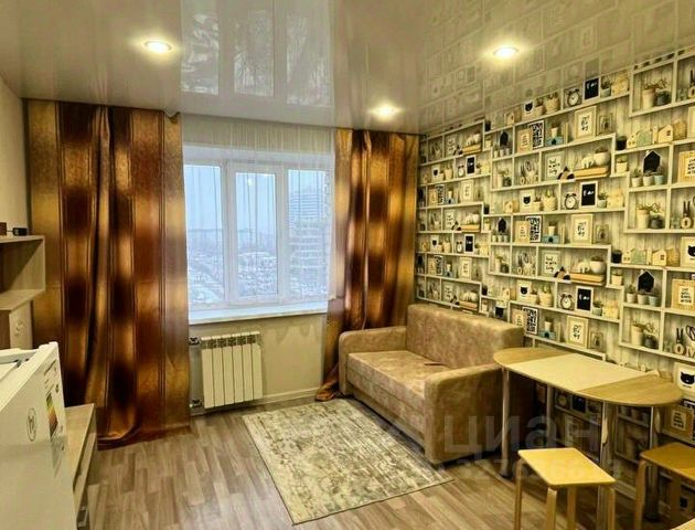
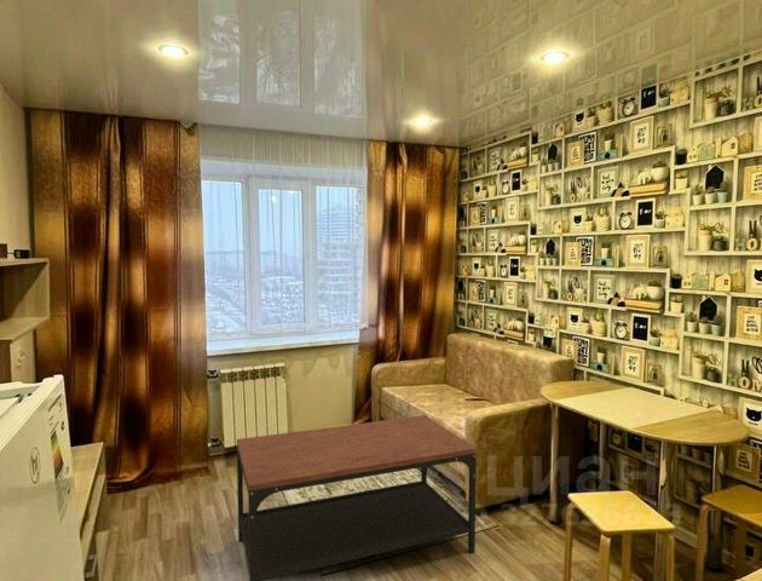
+ coffee table (353, 495)
